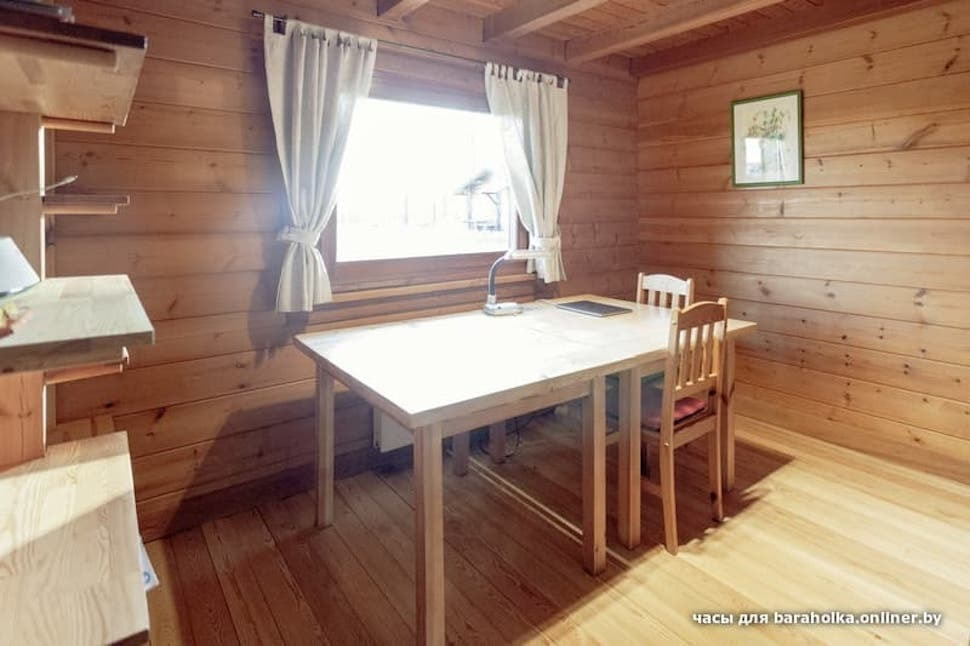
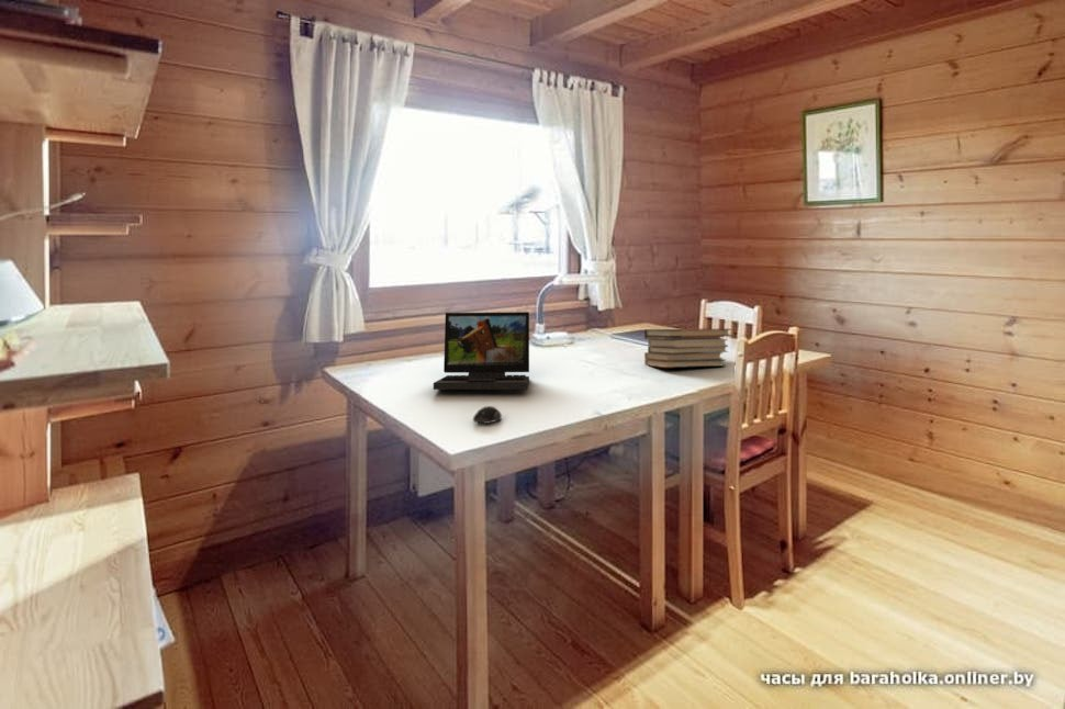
+ book stack (686, 347)
+ laptop (484, 348)
+ computer mouse (487, 413)
